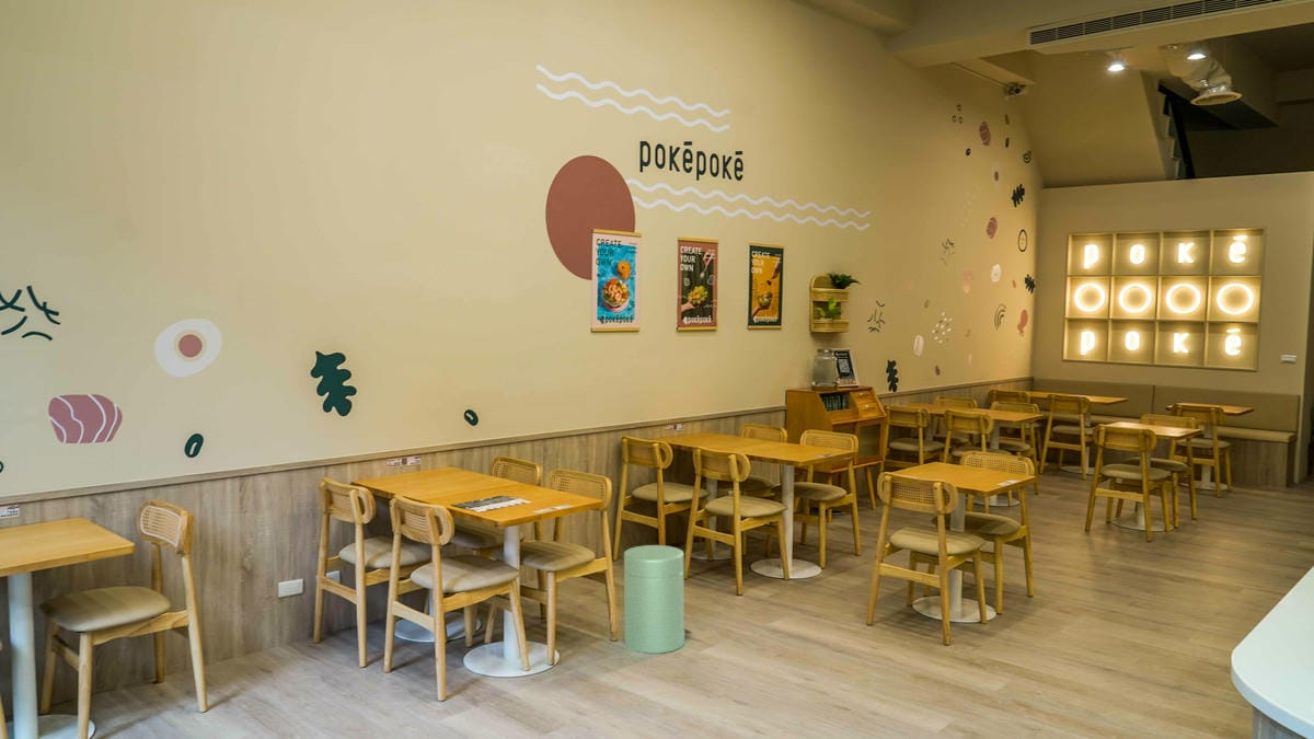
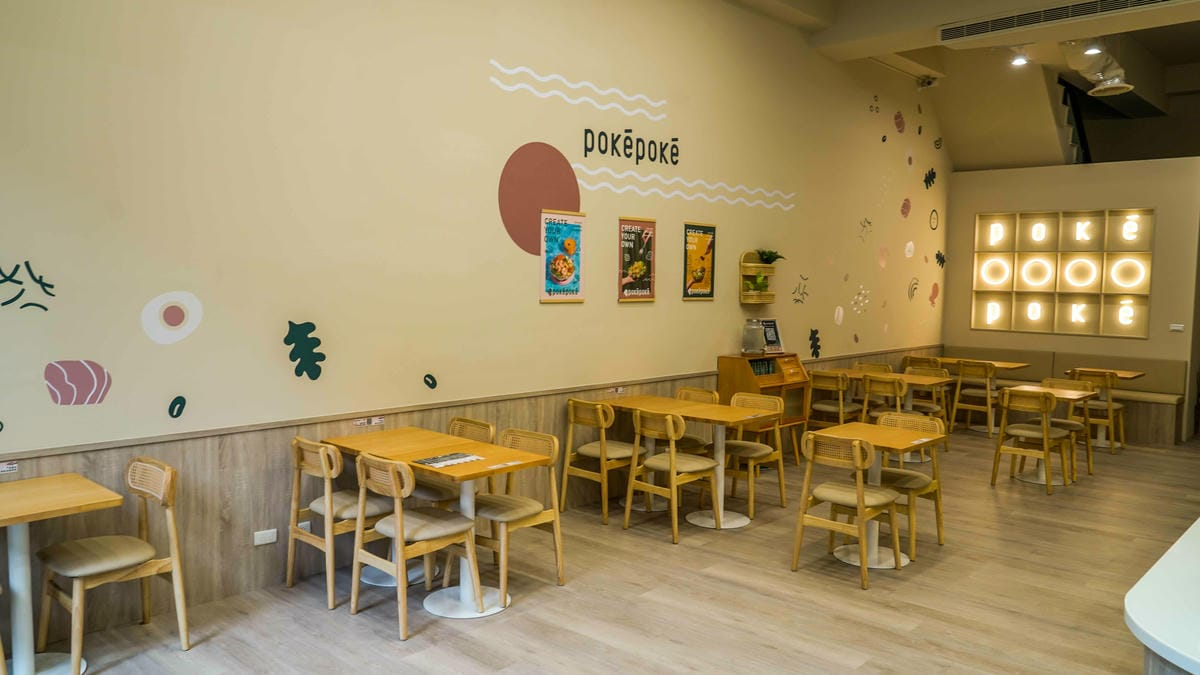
- trash can (658, 596)
